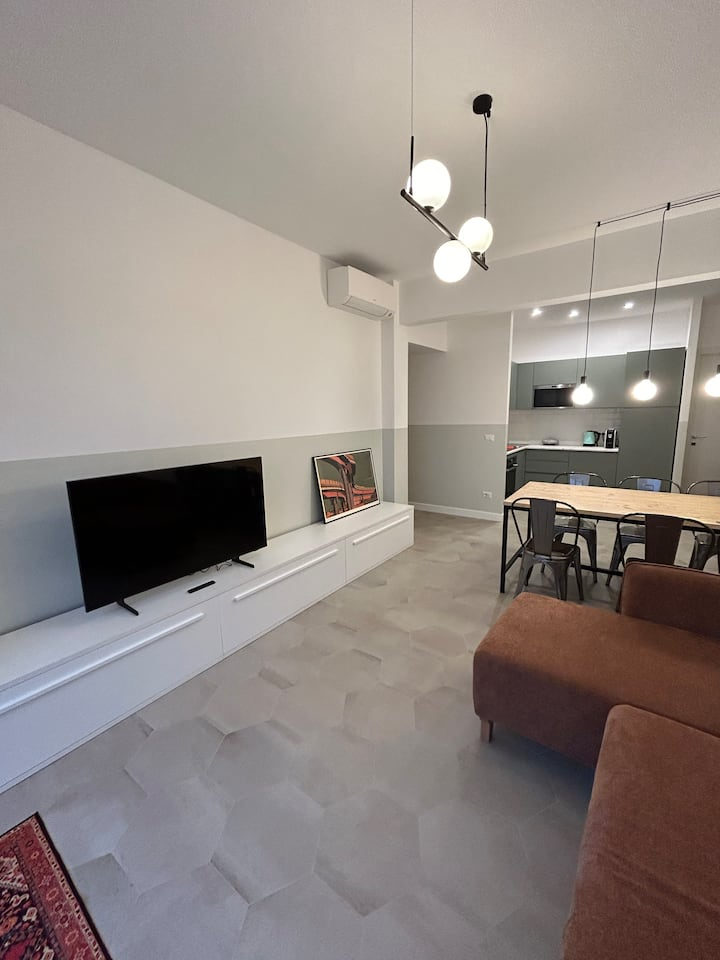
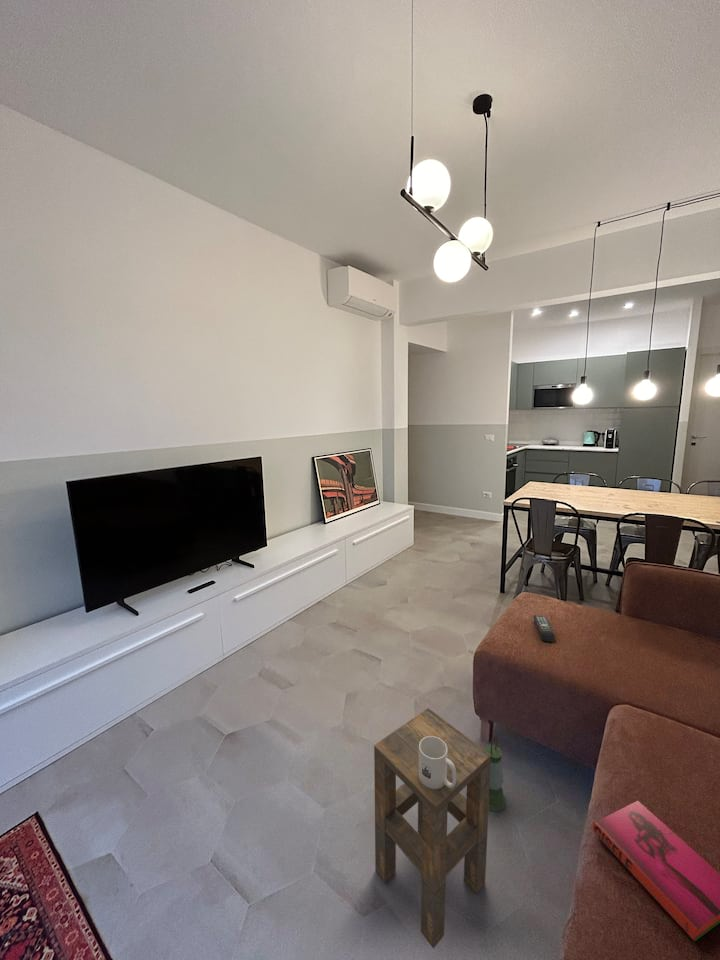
+ side table (430, 815)
+ remote control (543, 626)
+ mug (437, 764)
+ lantern (493, 766)
+ hardback book (661, 861)
